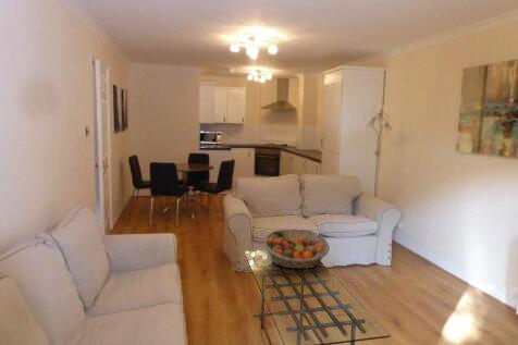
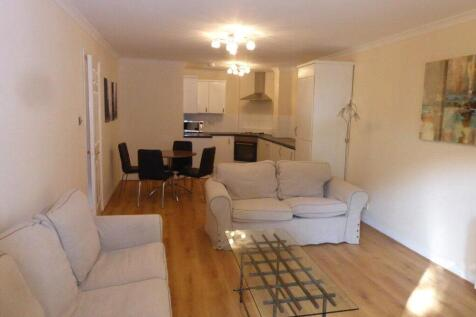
- fruit basket (295, 248)
